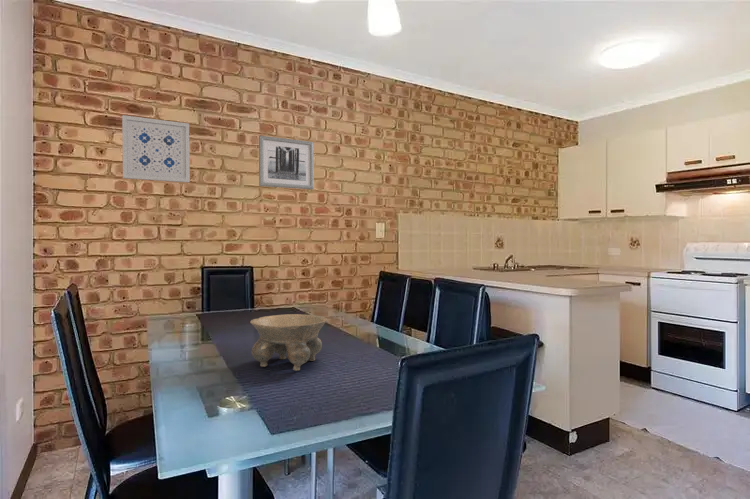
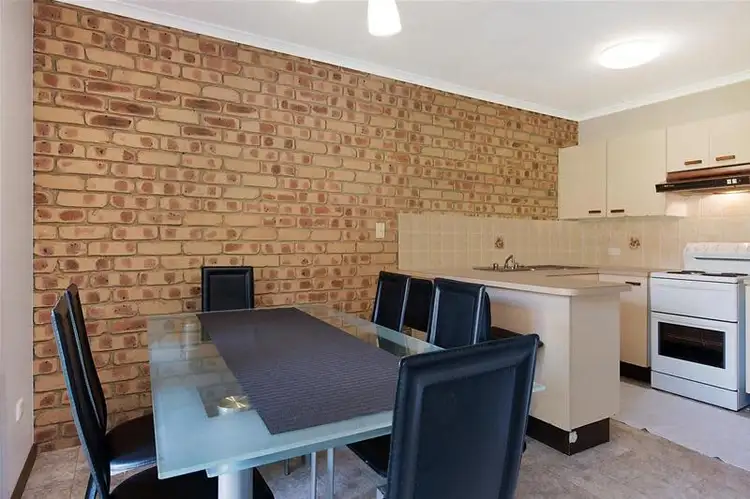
- wall art (287, 163)
- wall art (157, 150)
- bowl (289, 341)
